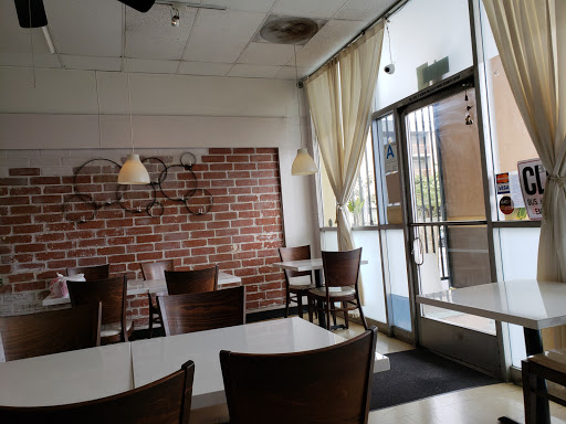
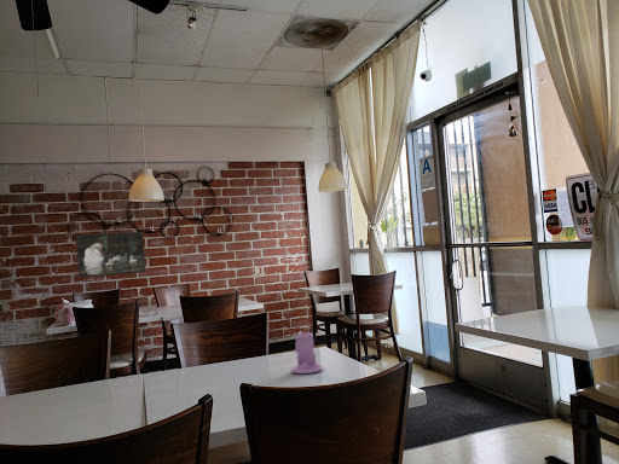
+ candle (306, 348)
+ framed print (111, 254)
